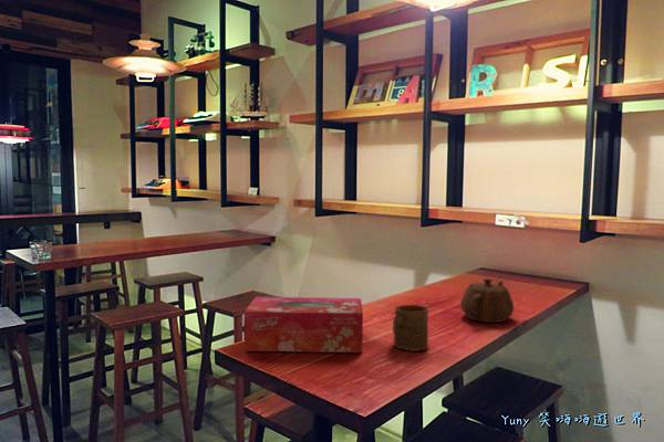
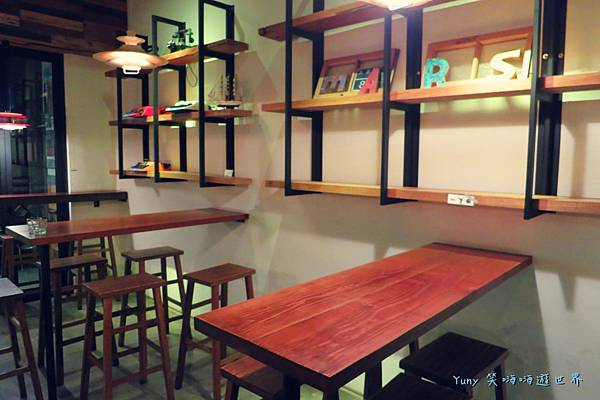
- cup (409, 326)
- tissue box (305, 323)
- teapot (488, 297)
